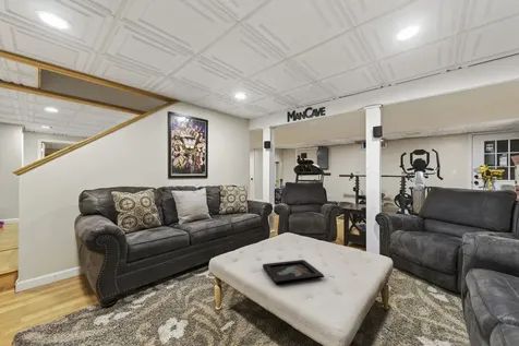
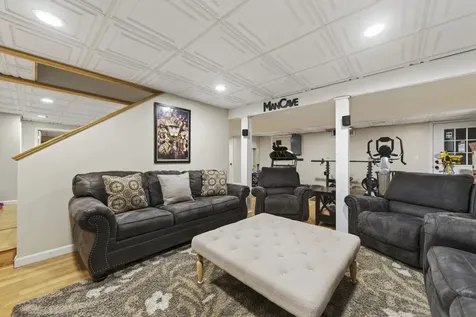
- decorative tray (291, 271)
